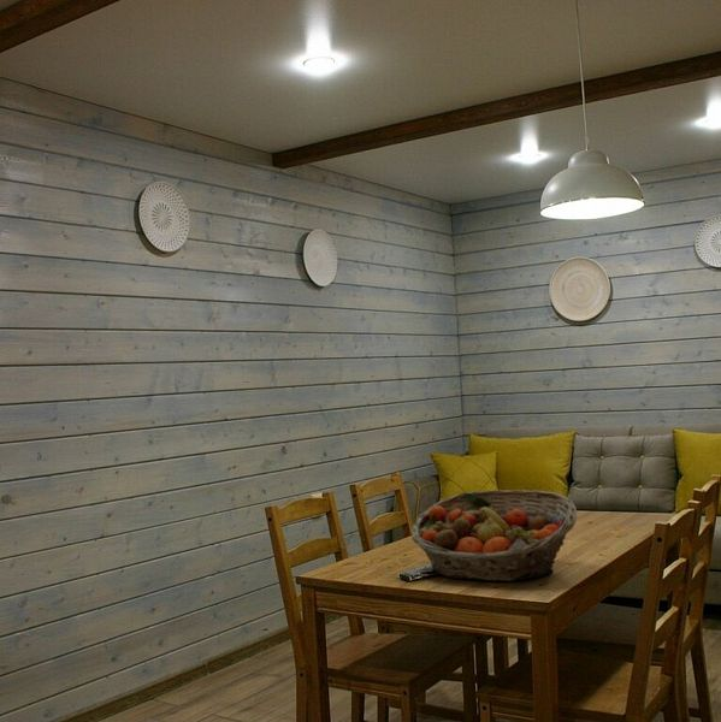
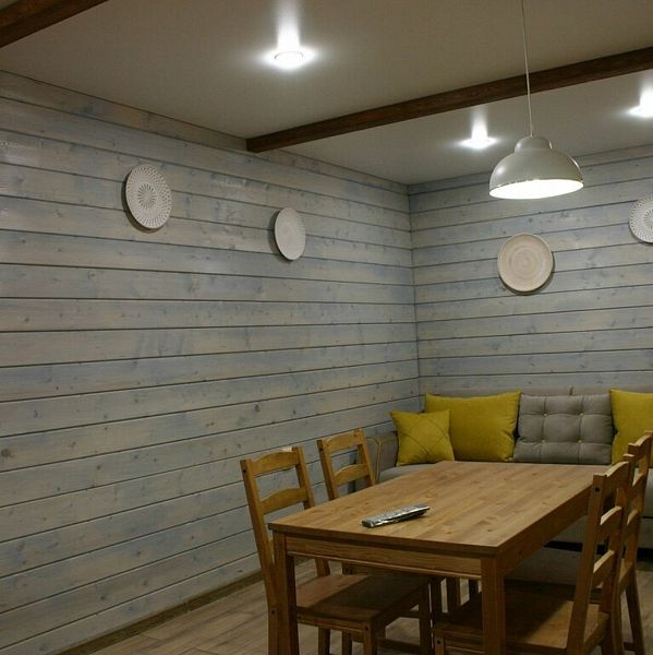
- fruit basket (492, 533)
